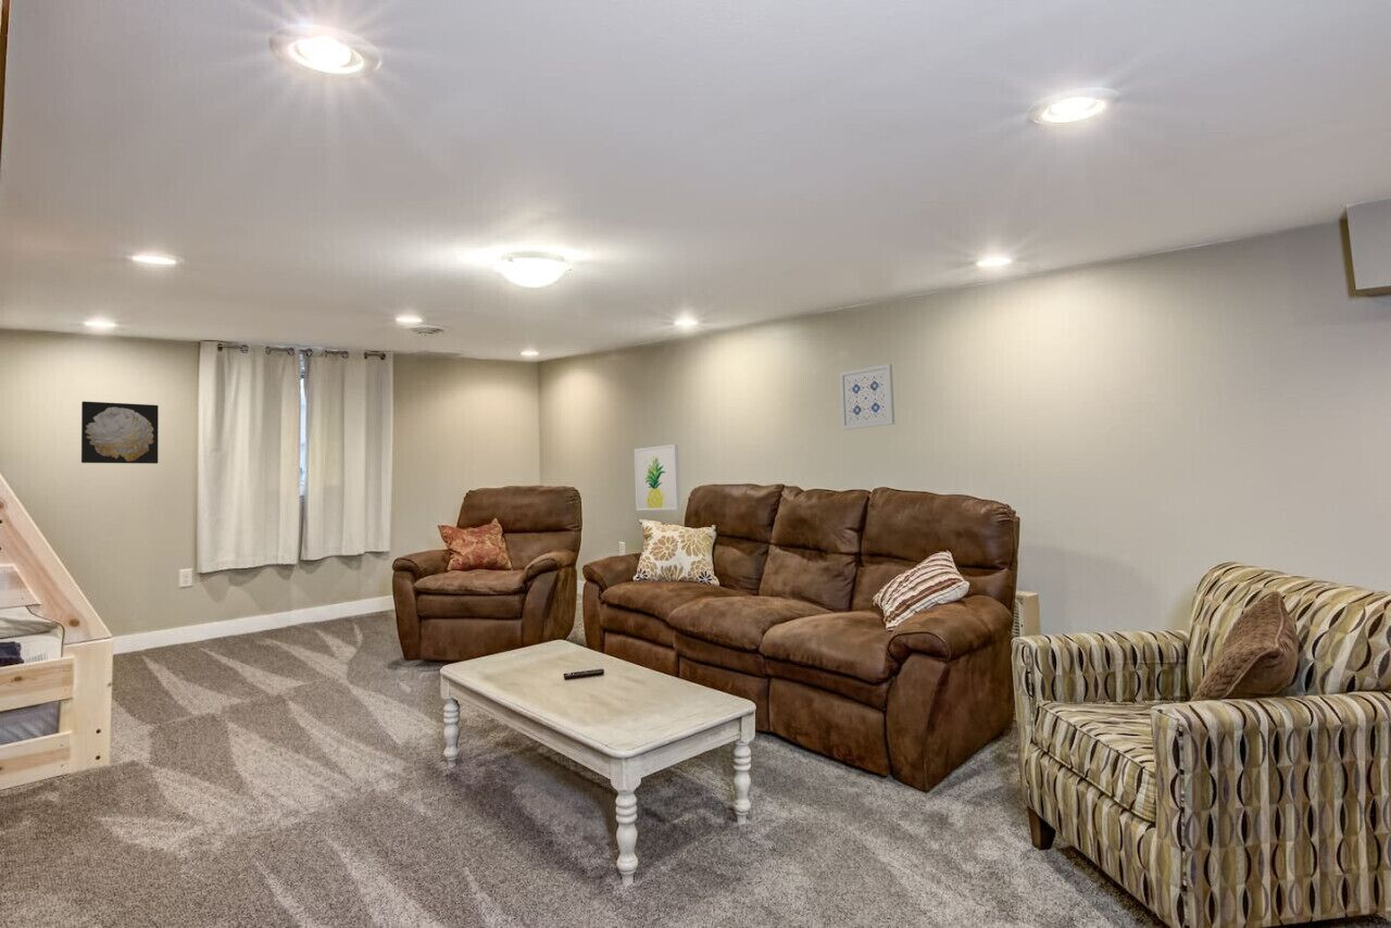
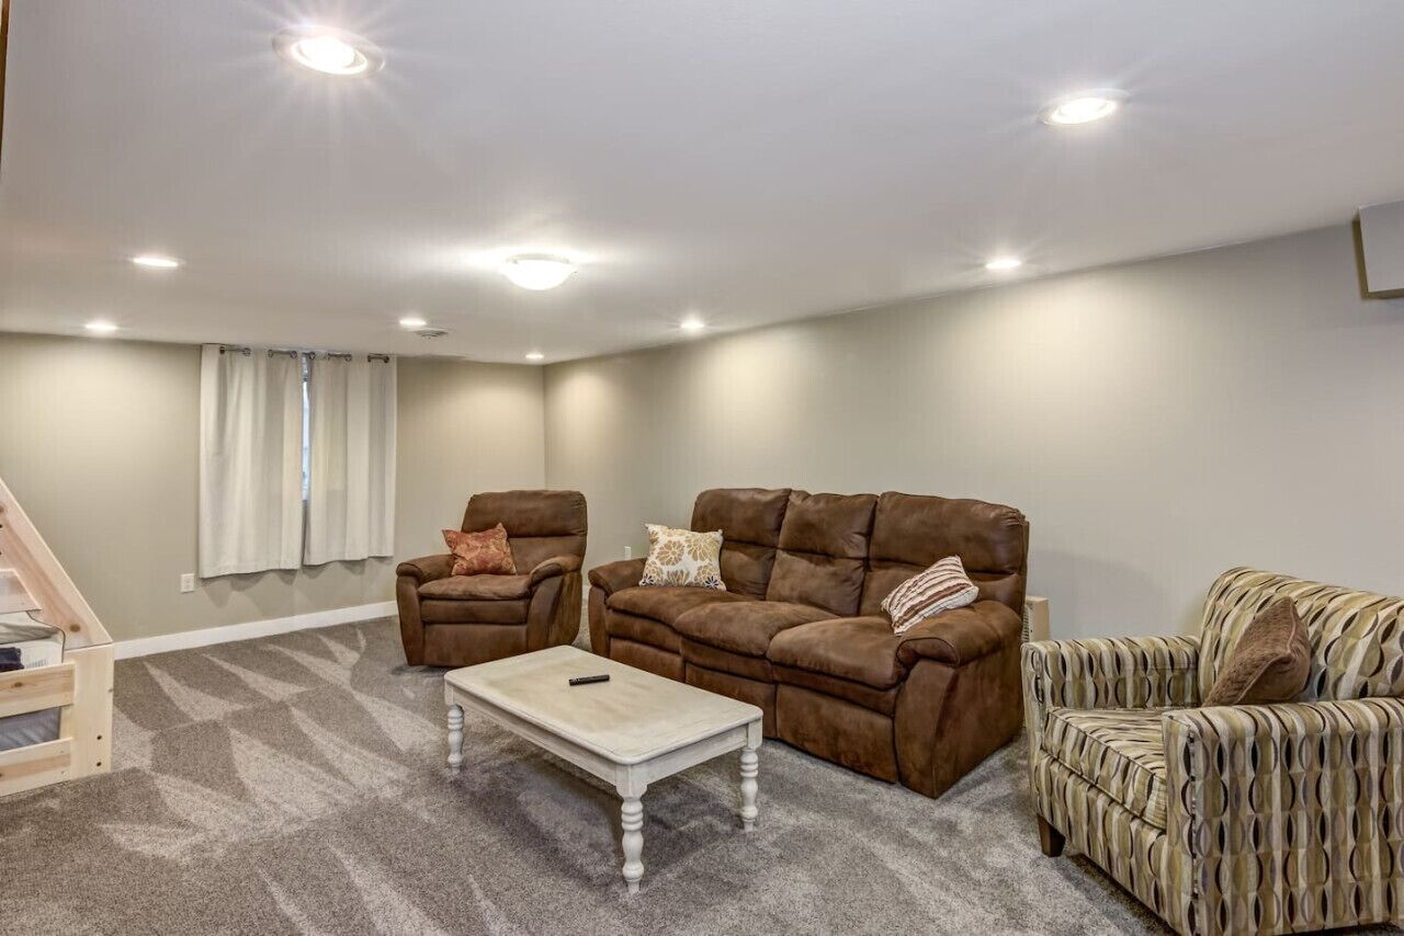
- wall art (866, 398)
- wall art (121, 432)
- wall art (656, 478)
